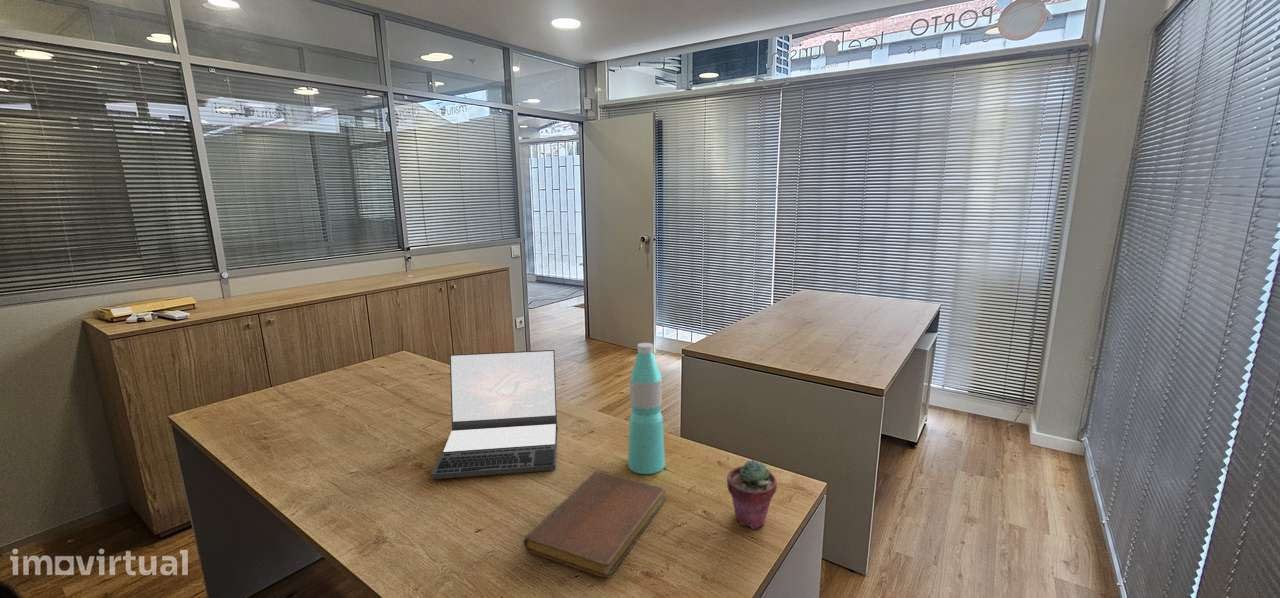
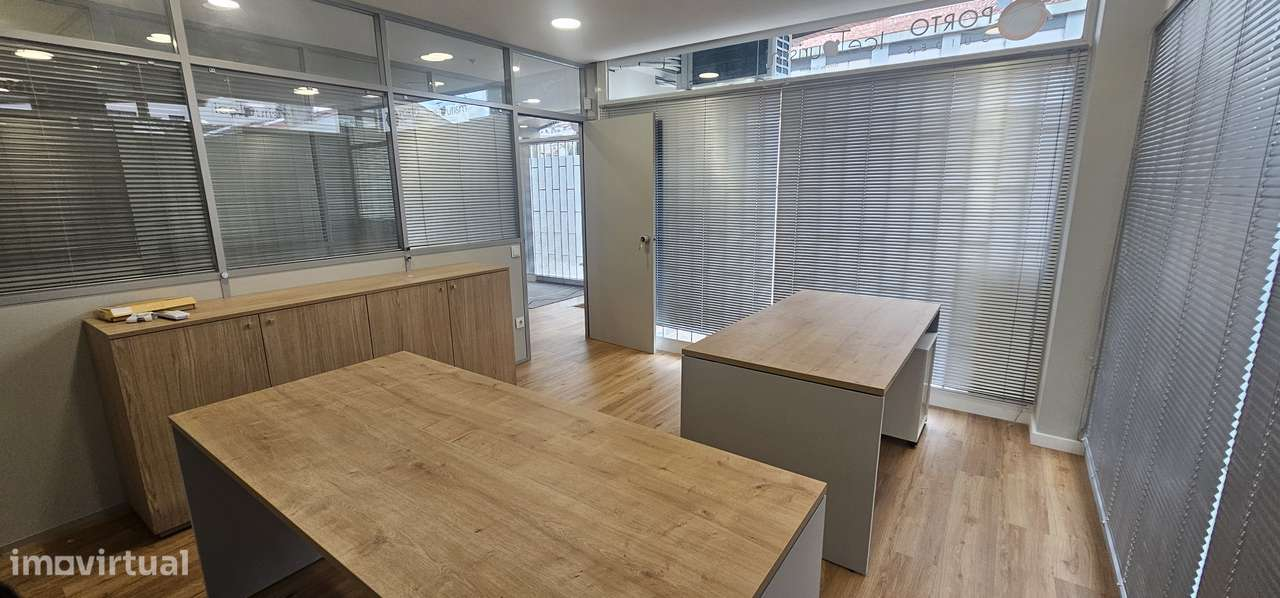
- potted succulent (751, 489)
- laptop (498, 408)
- water bottle (646, 406)
- notebook (600, 516)
